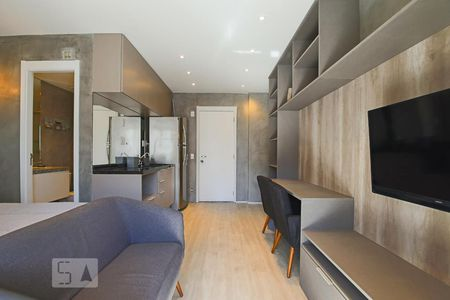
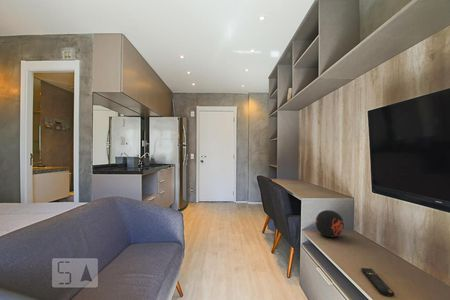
+ remote control (376, 281)
+ decorative ball (329, 223)
